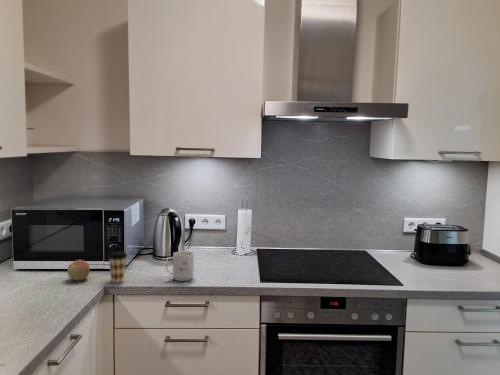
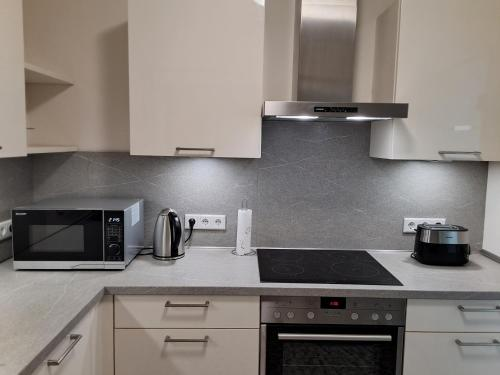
- apple (78, 270)
- coffee cup (117, 266)
- mug (179, 266)
